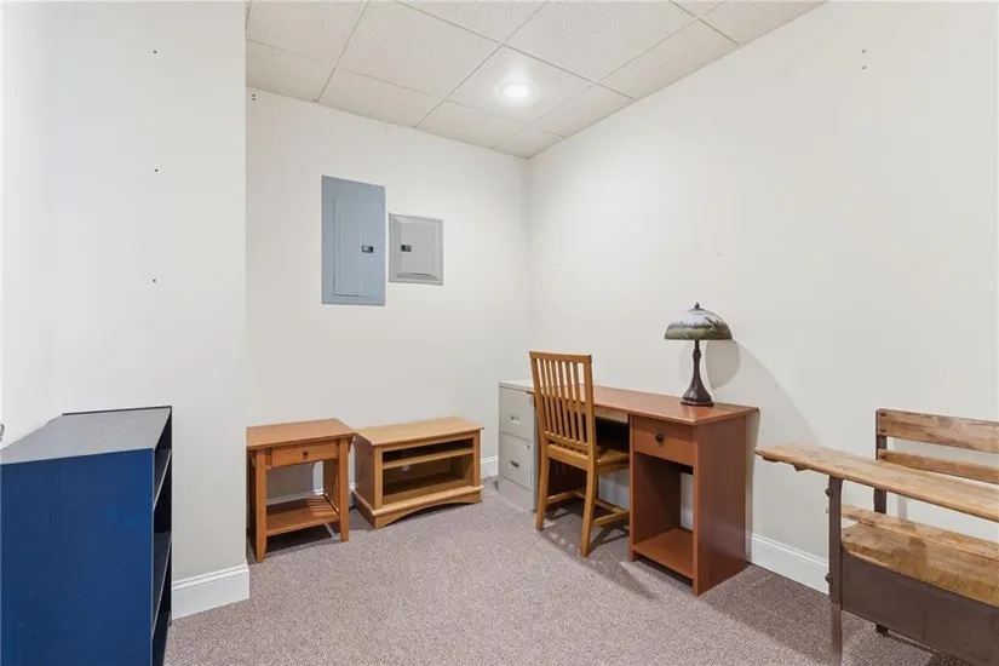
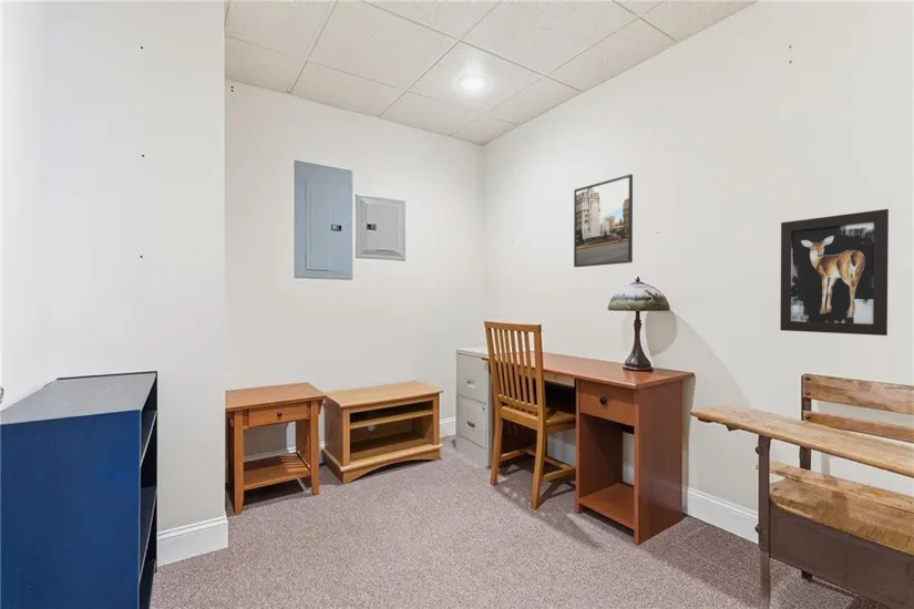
+ wall art (830, 275)
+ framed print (600, 224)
